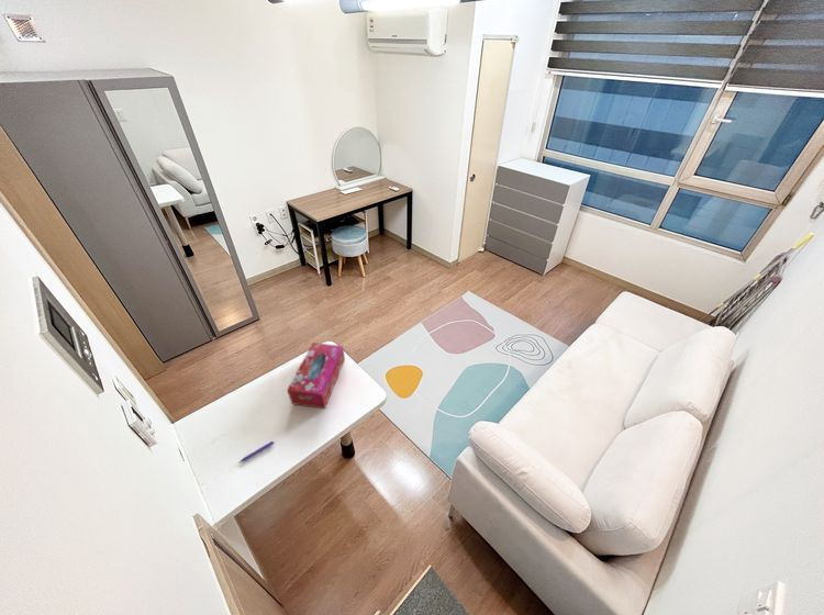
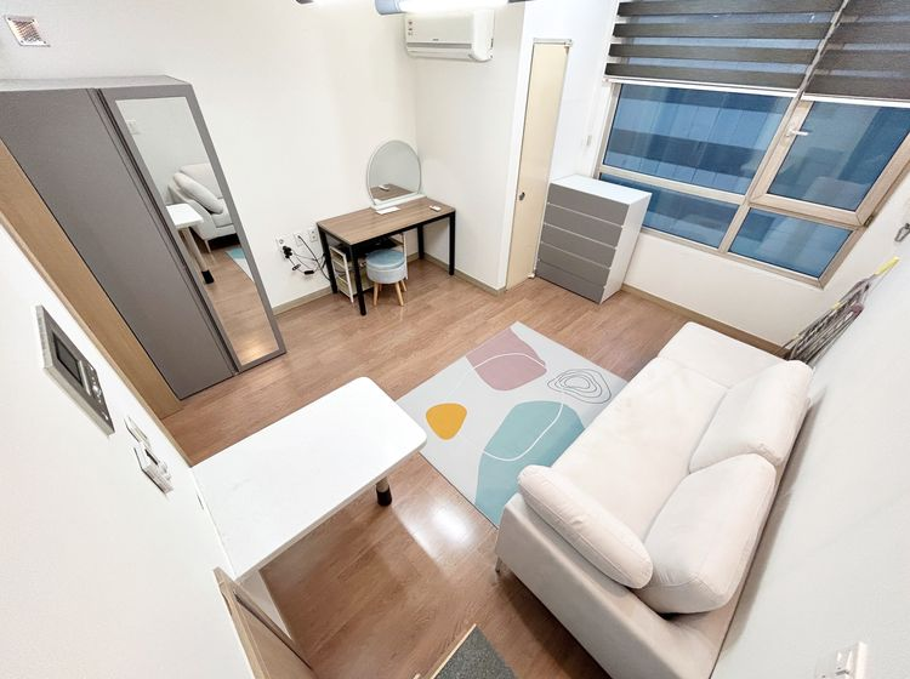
- tissue box (319, 373)
- pen (256, 451)
